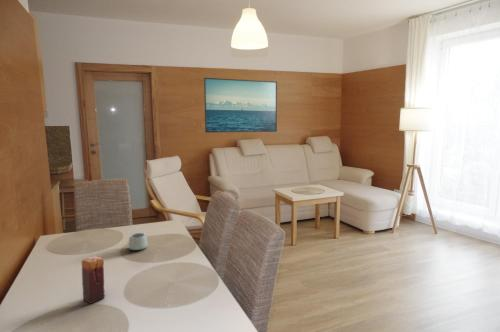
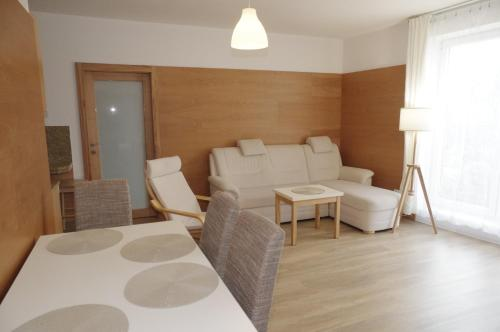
- mug (136, 241)
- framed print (242, 106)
- candle (93, 278)
